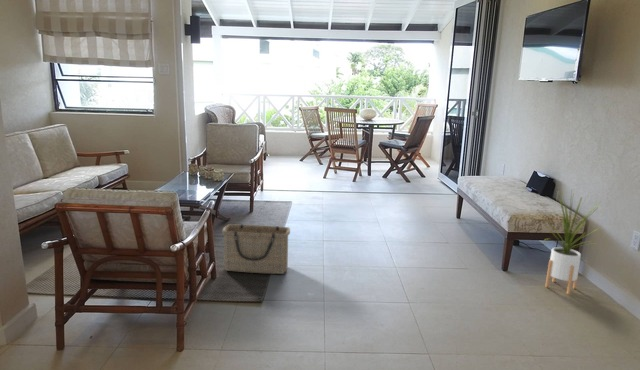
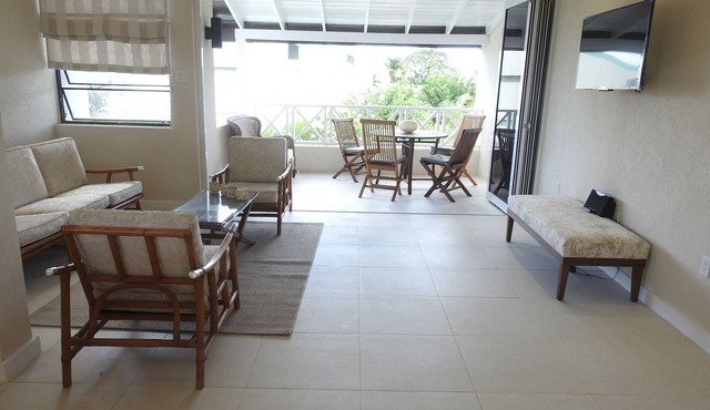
- house plant (569, 240)
- basket (256, 249)
